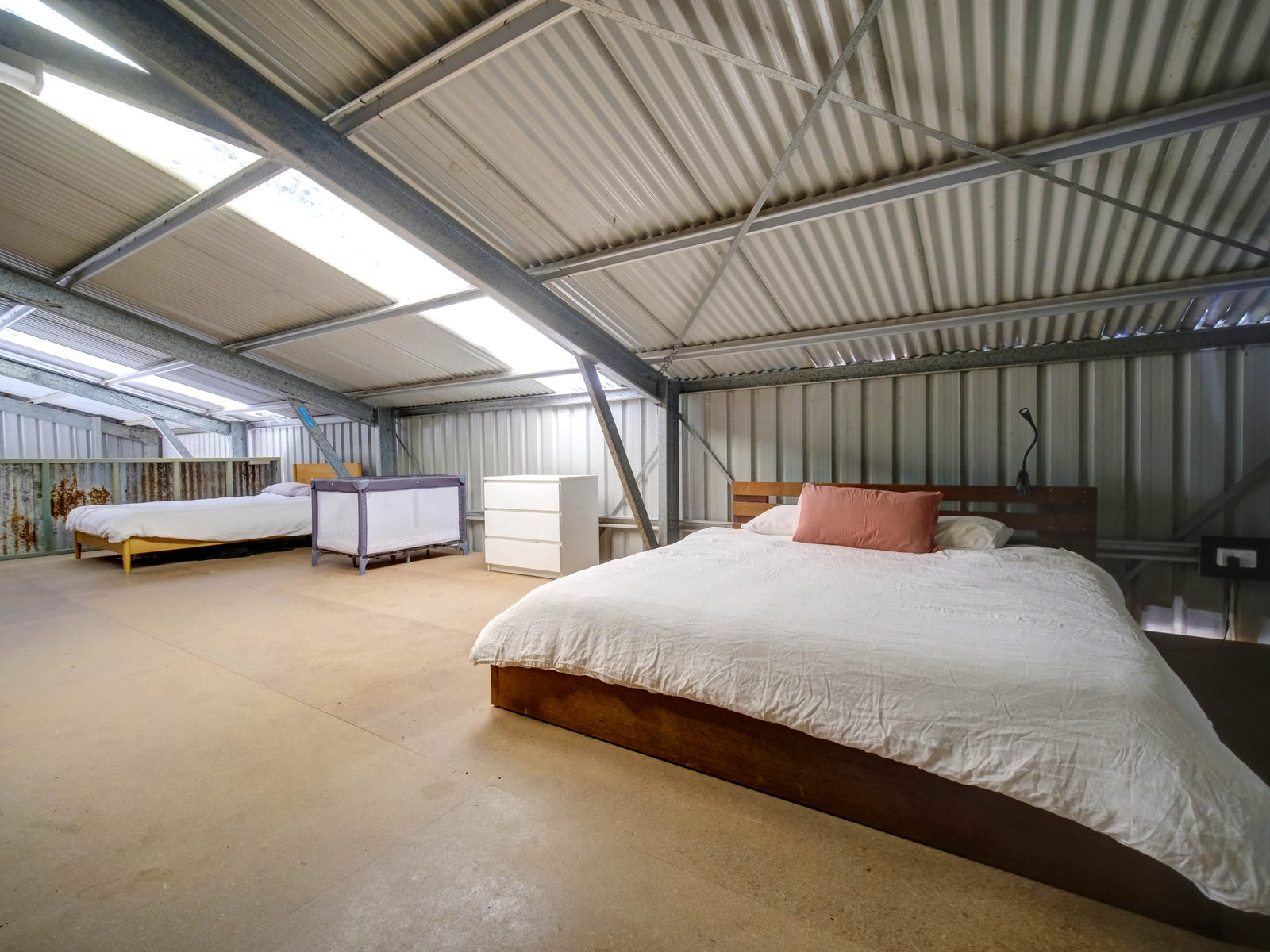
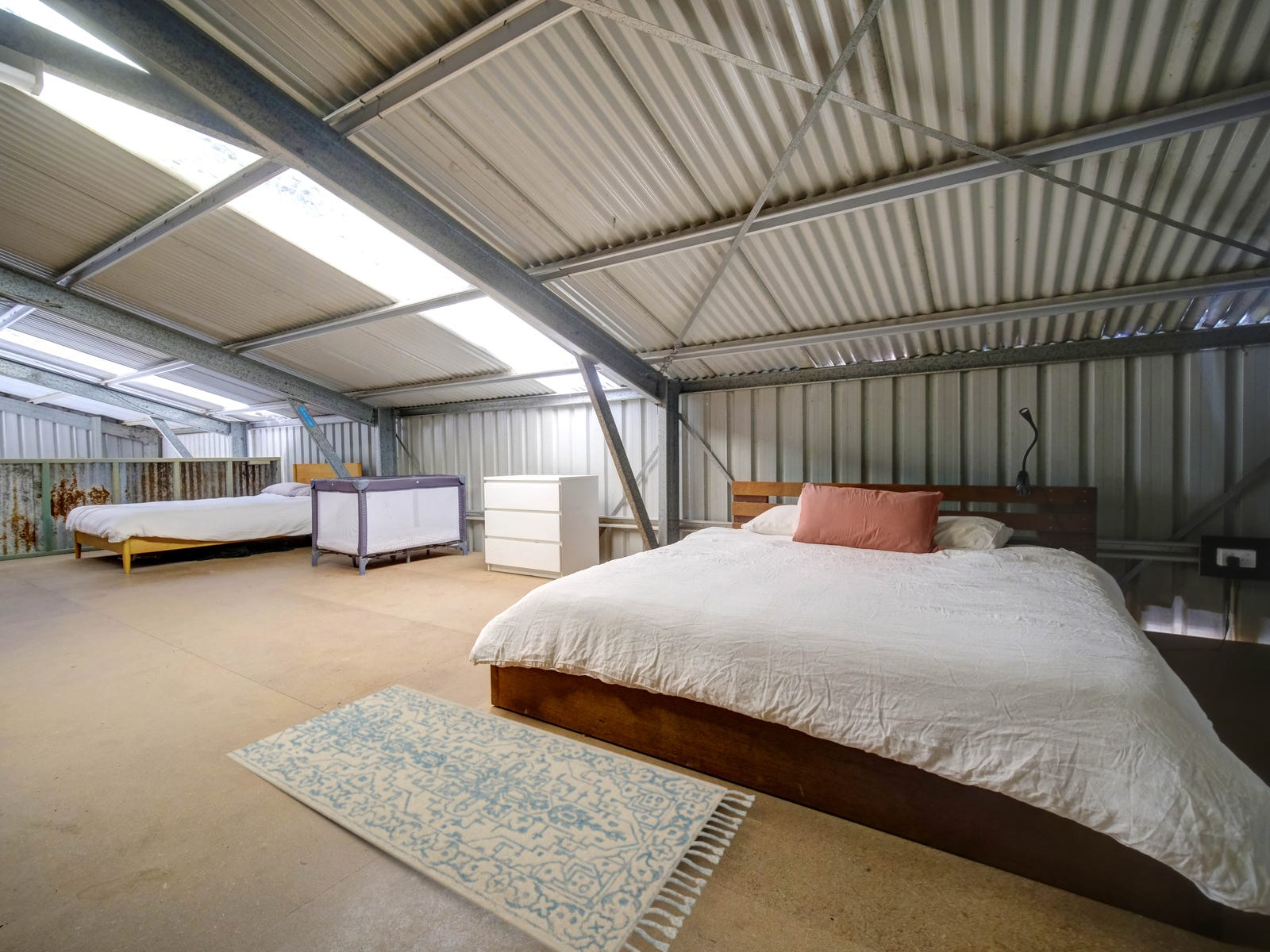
+ rug (418, 754)
